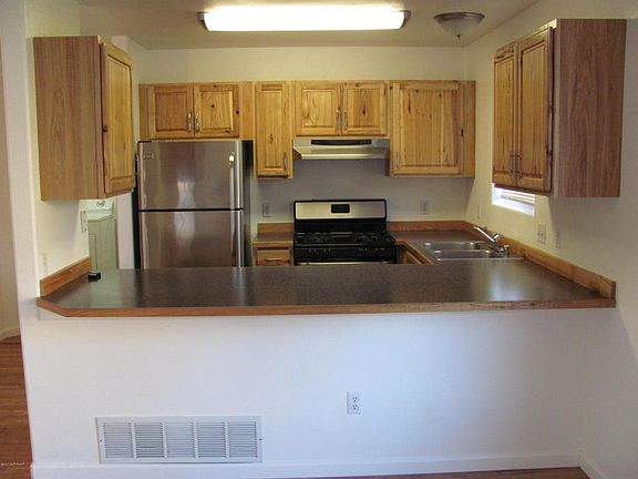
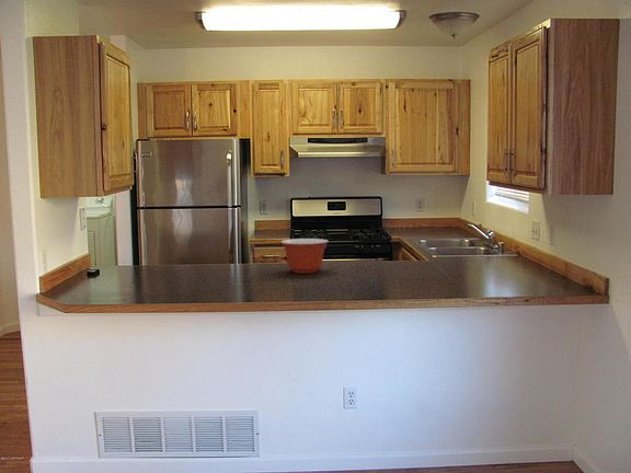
+ mixing bowl (305, 256)
